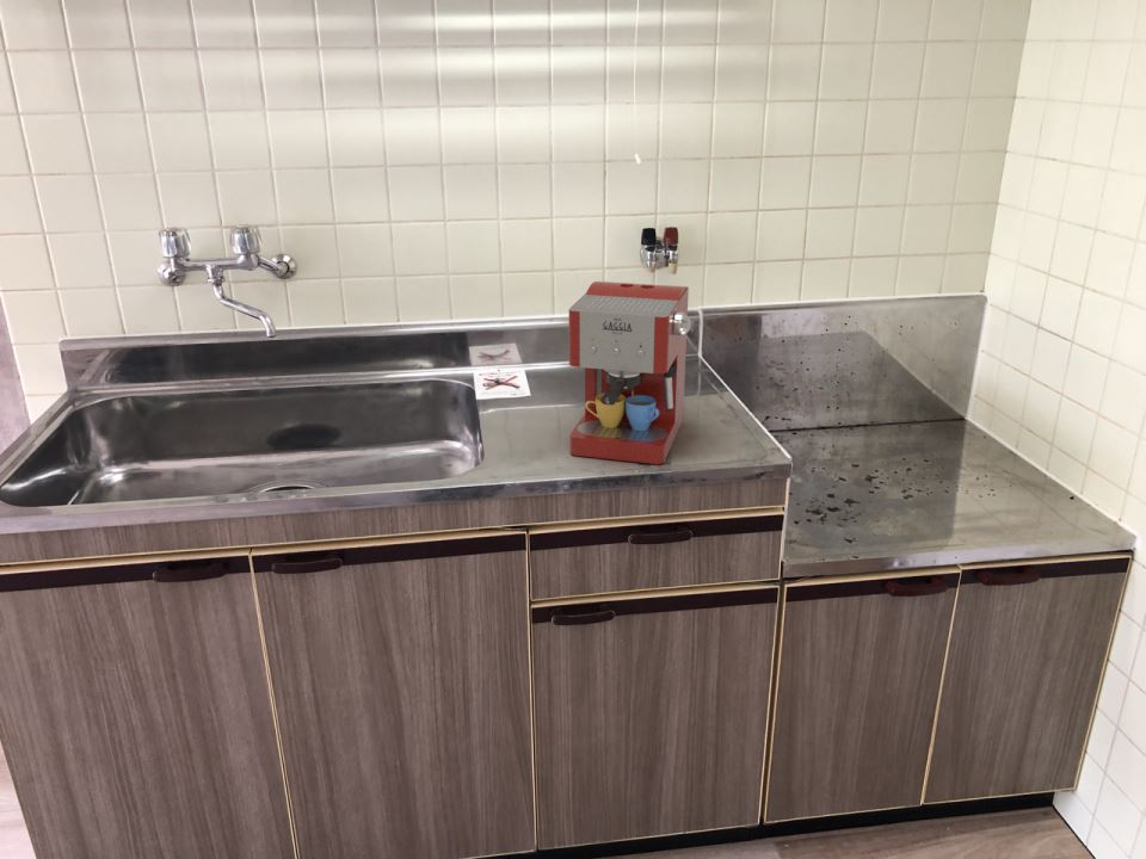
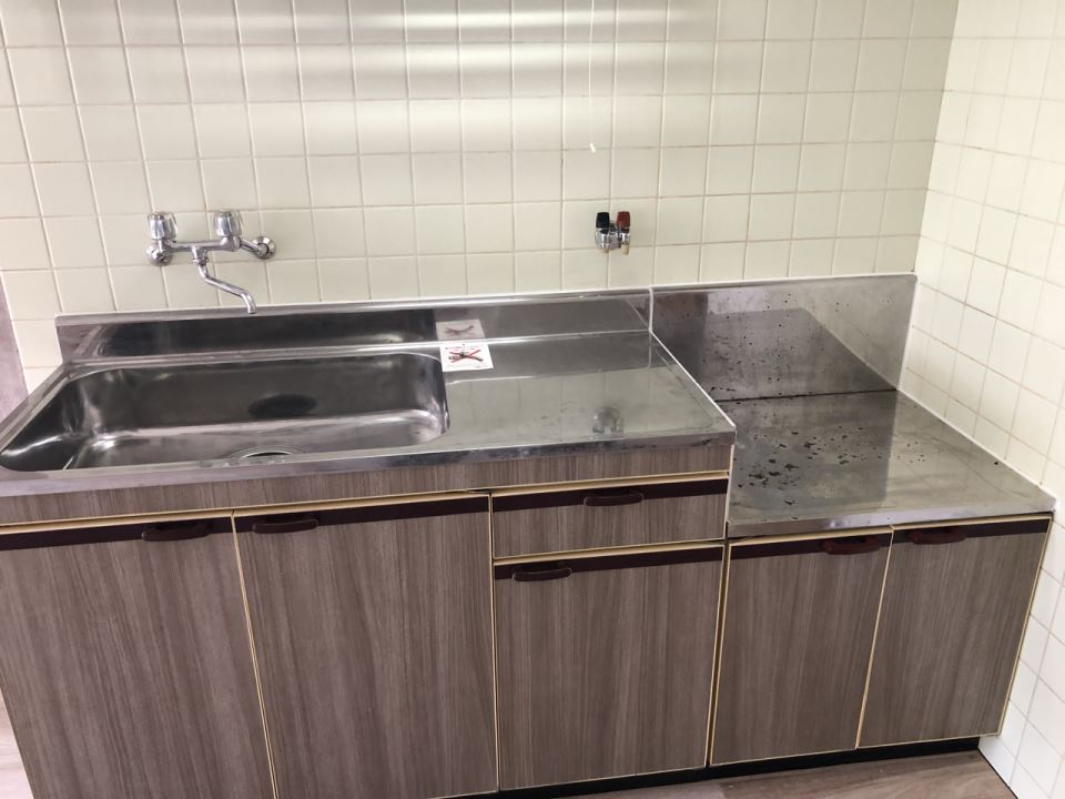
- coffee maker (629, 366)
